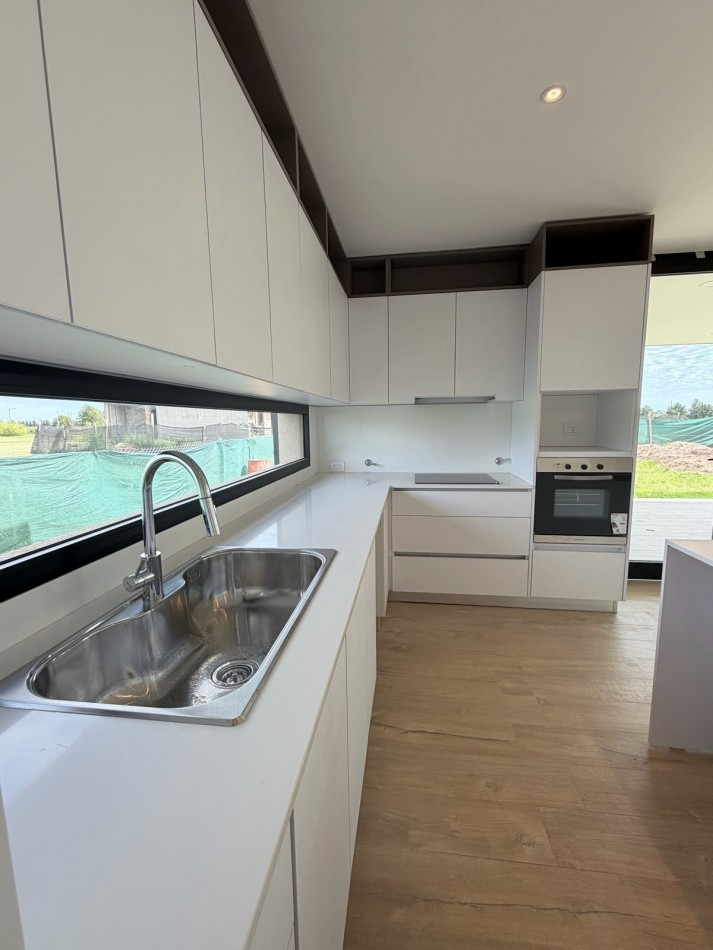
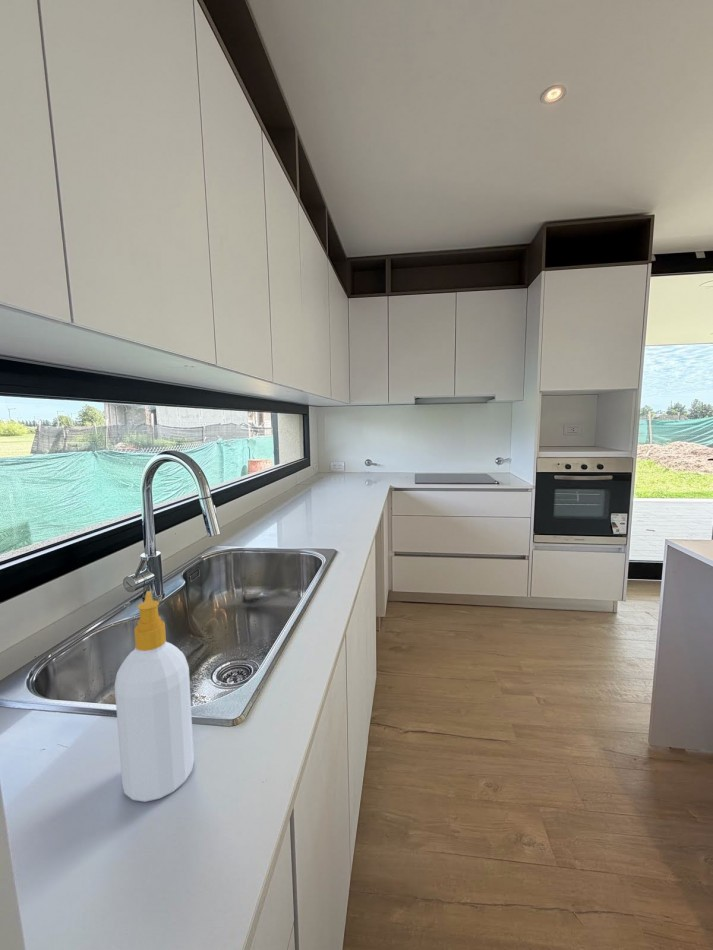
+ soap bottle (154, 689)
